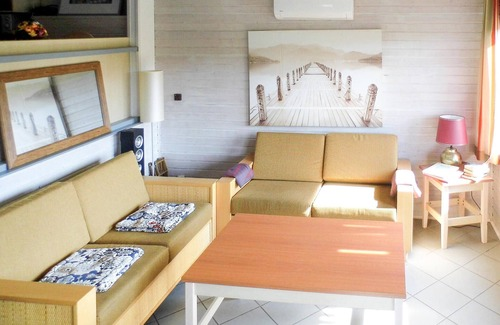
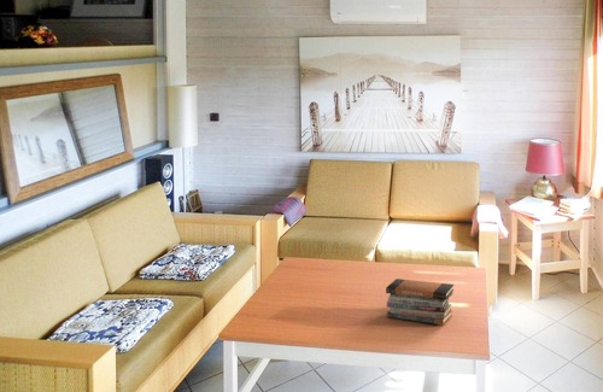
+ book stack (418, 300)
